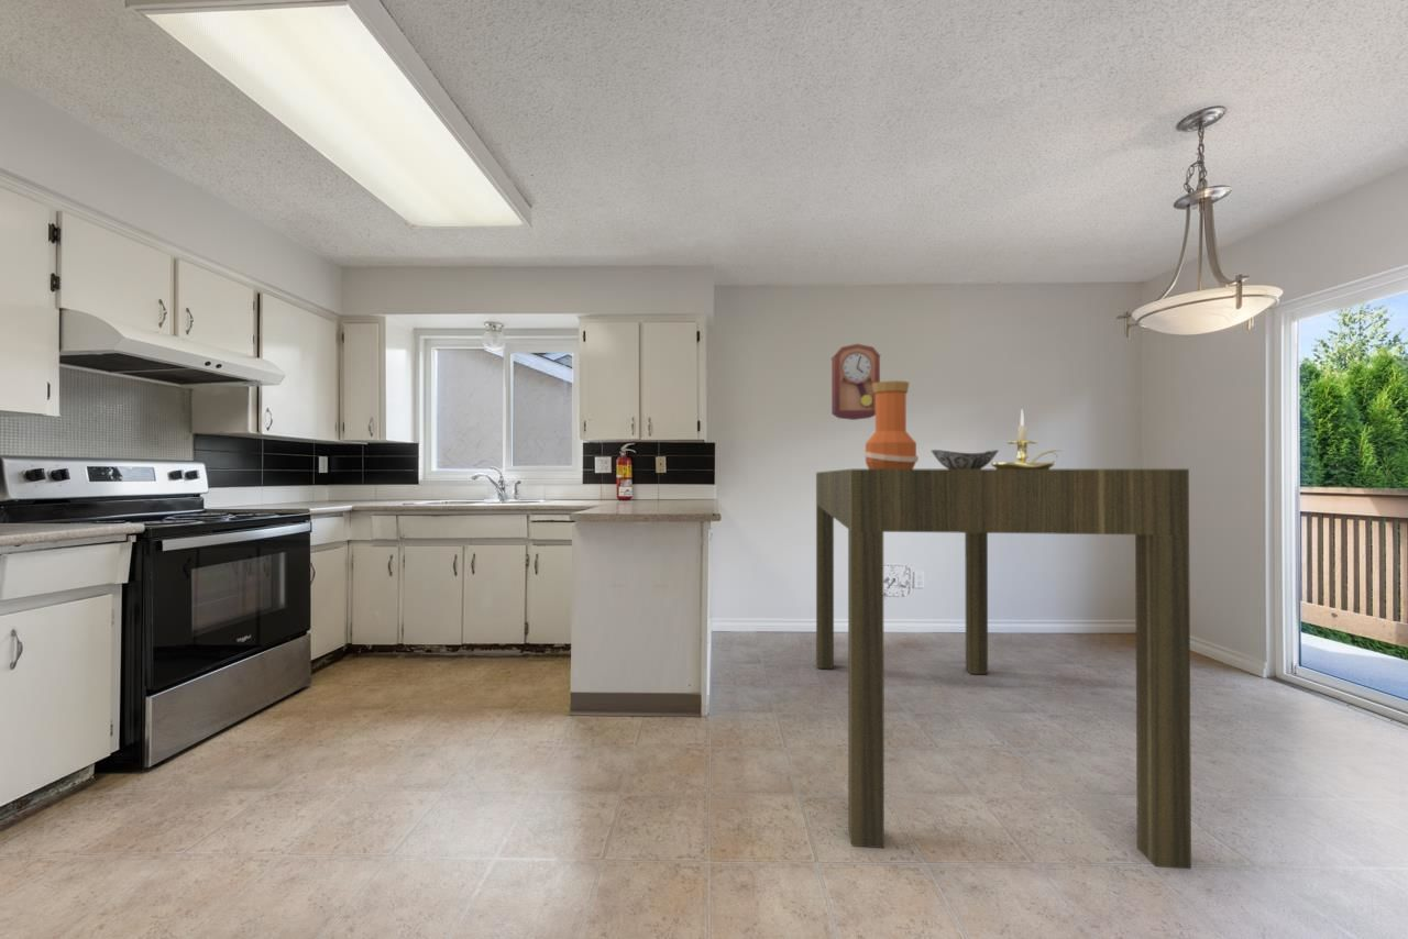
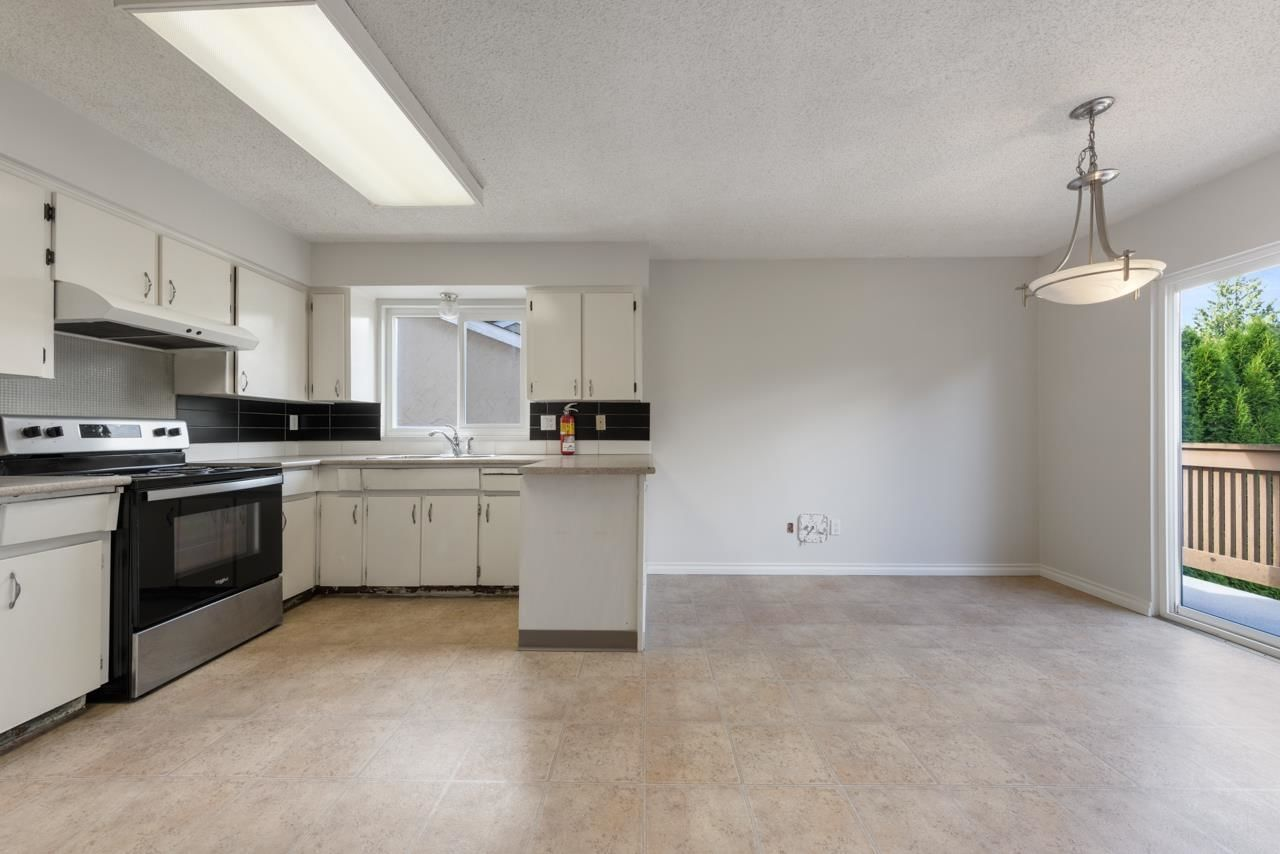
- candle holder (1025, 438)
- dining table (966, 600)
- vase (890, 426)
- decorative bowl (964, 460)
- pendulum clock (855, 382)
